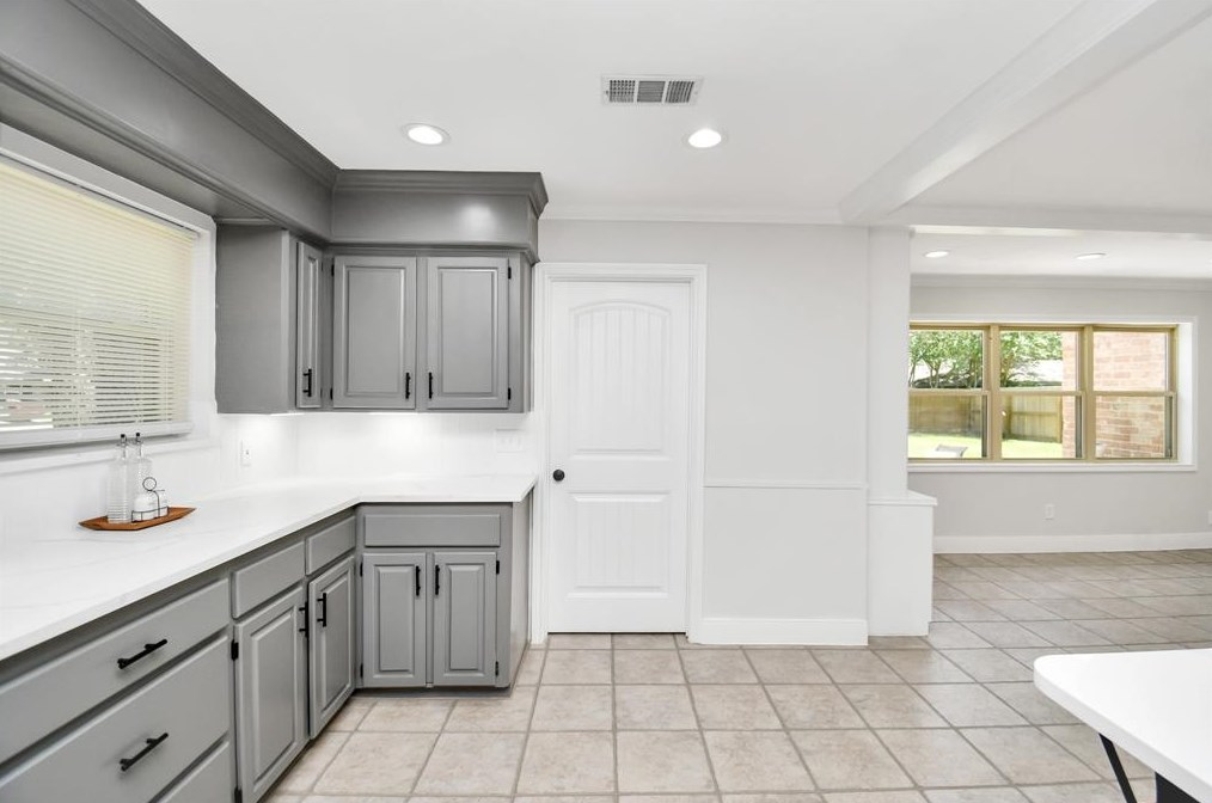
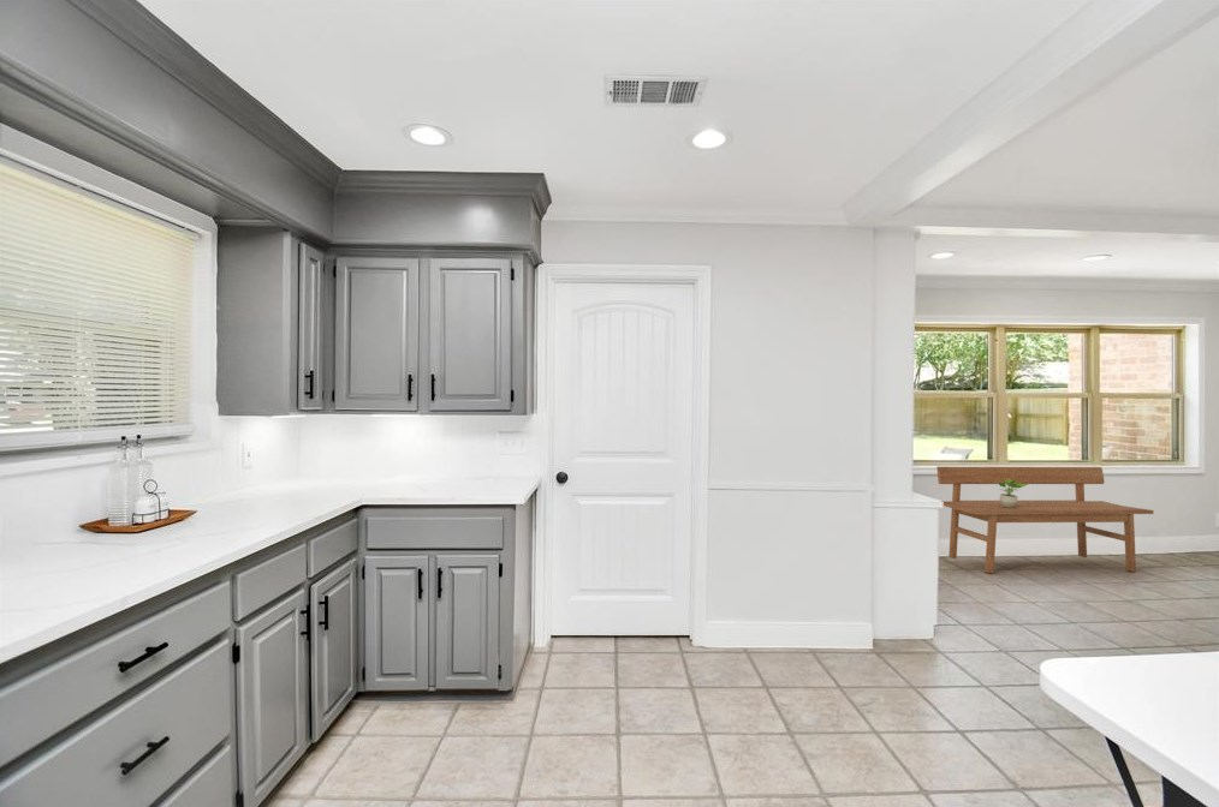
+ potted plant (1011, 491)
+ bench (1039, 516)
